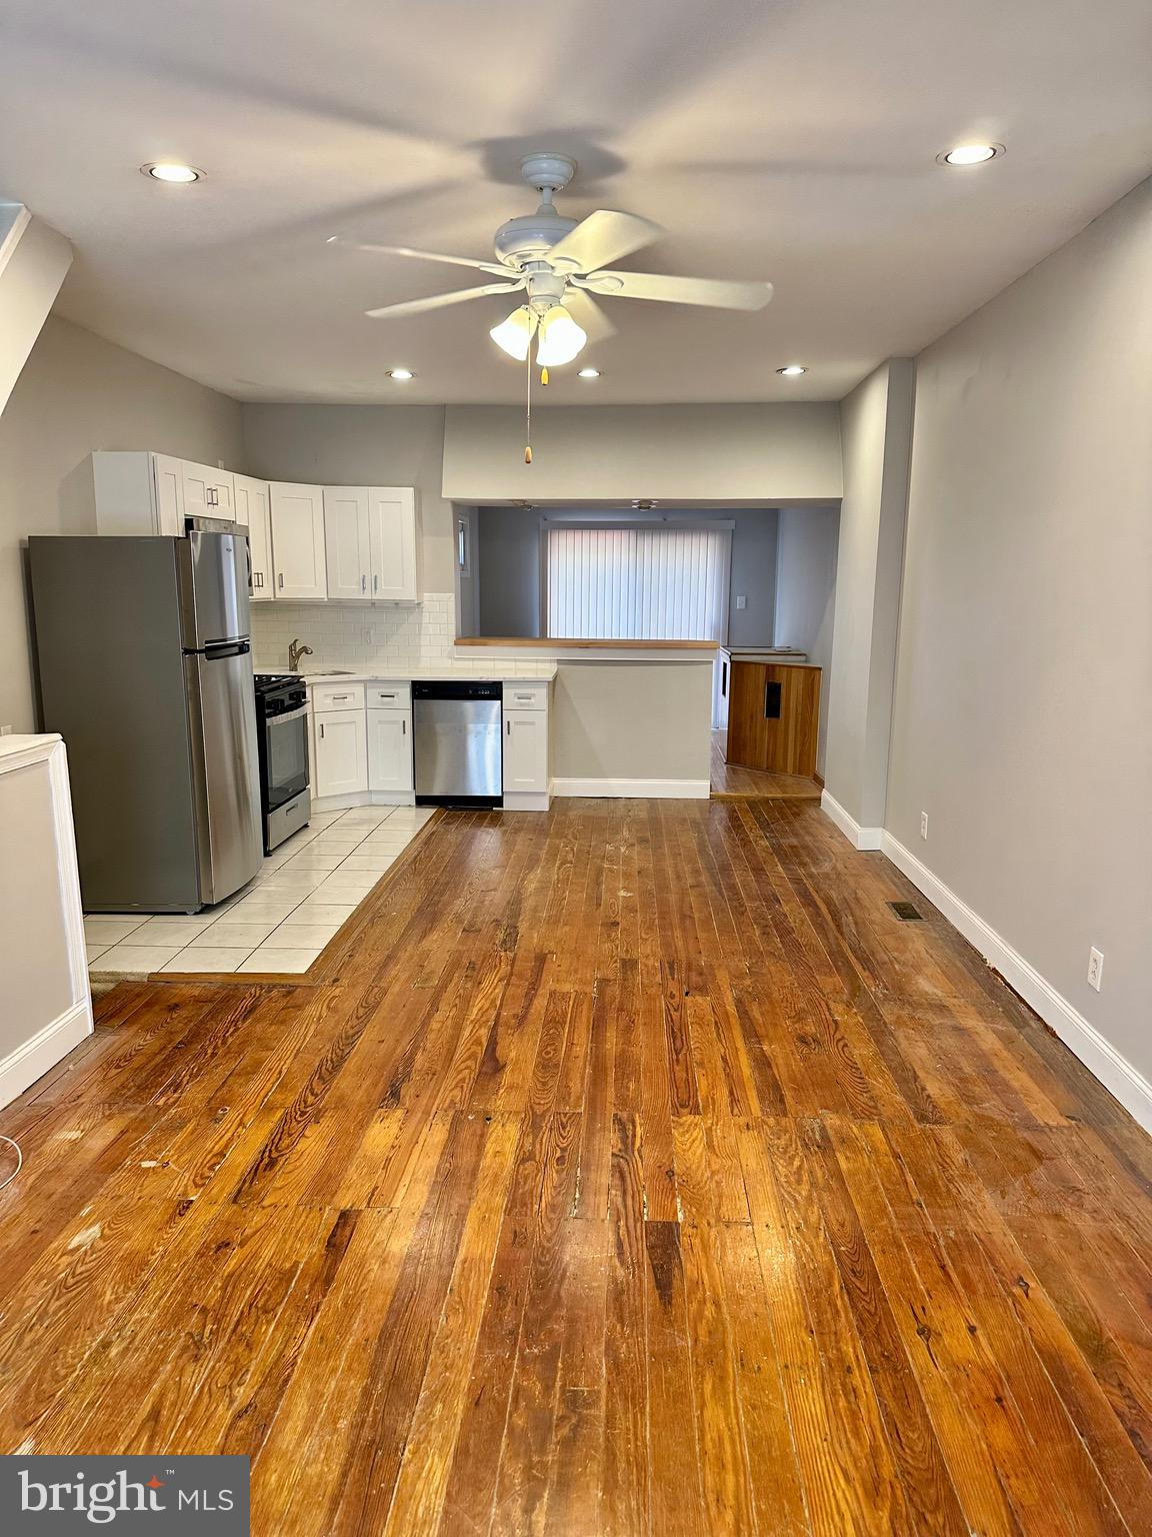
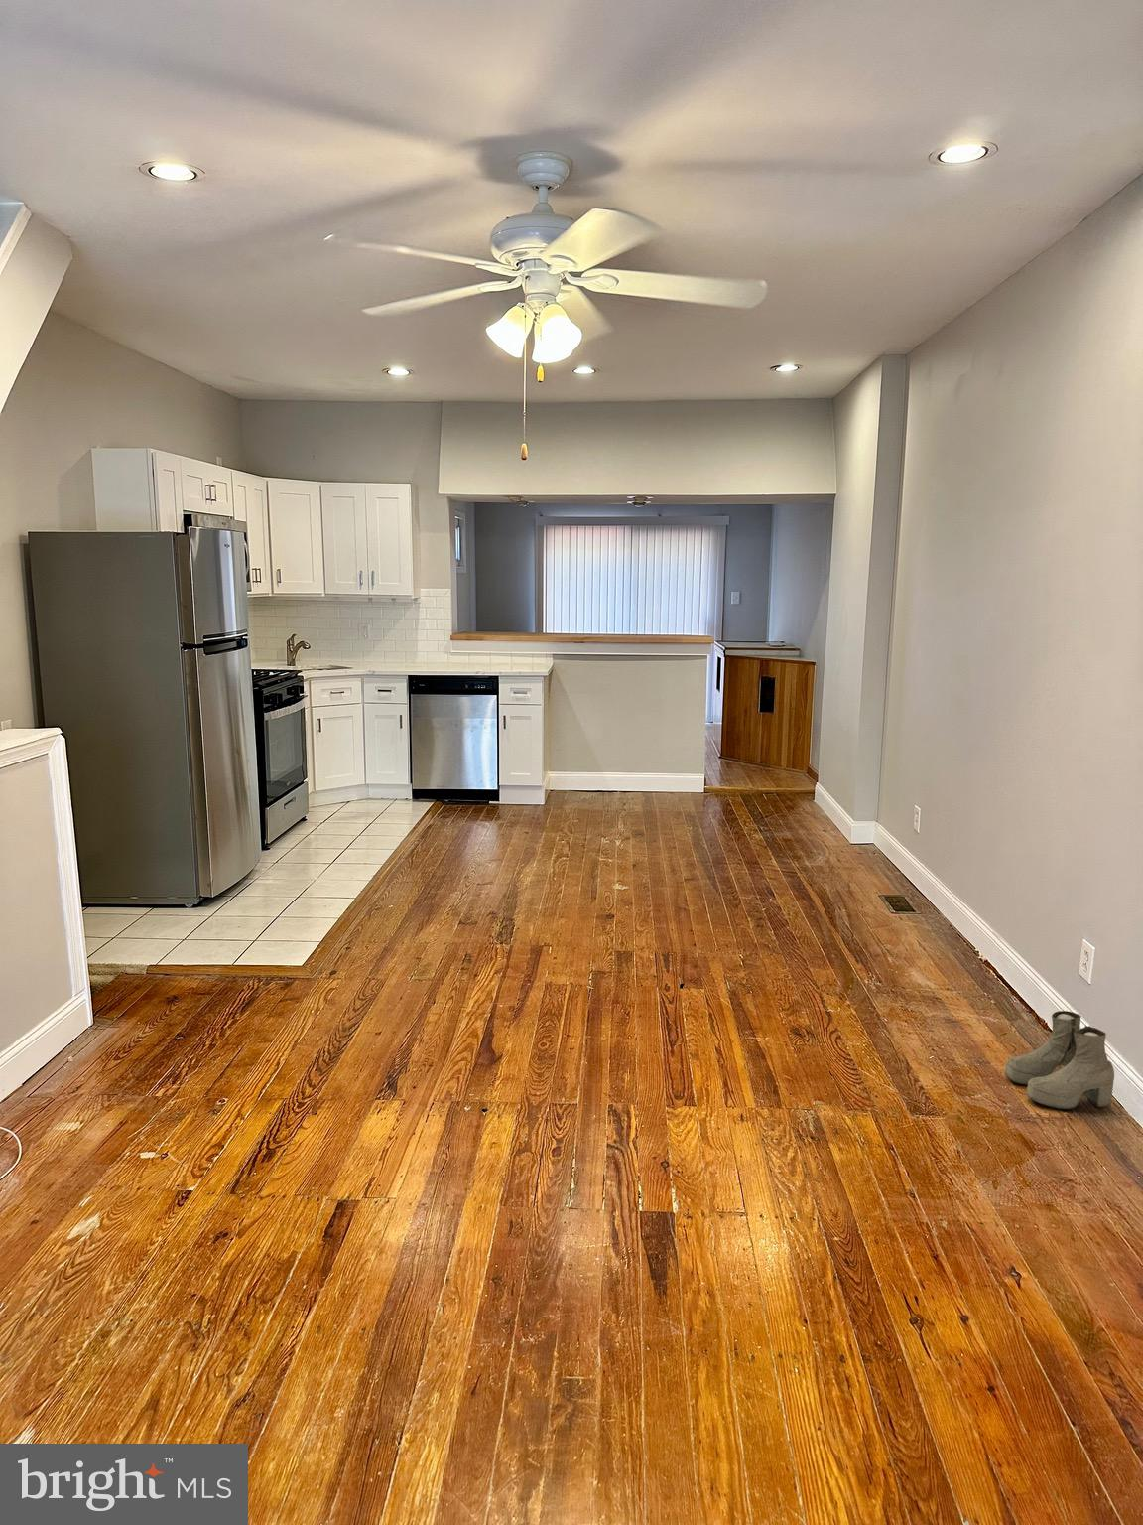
+ boots (1060, 1057)
